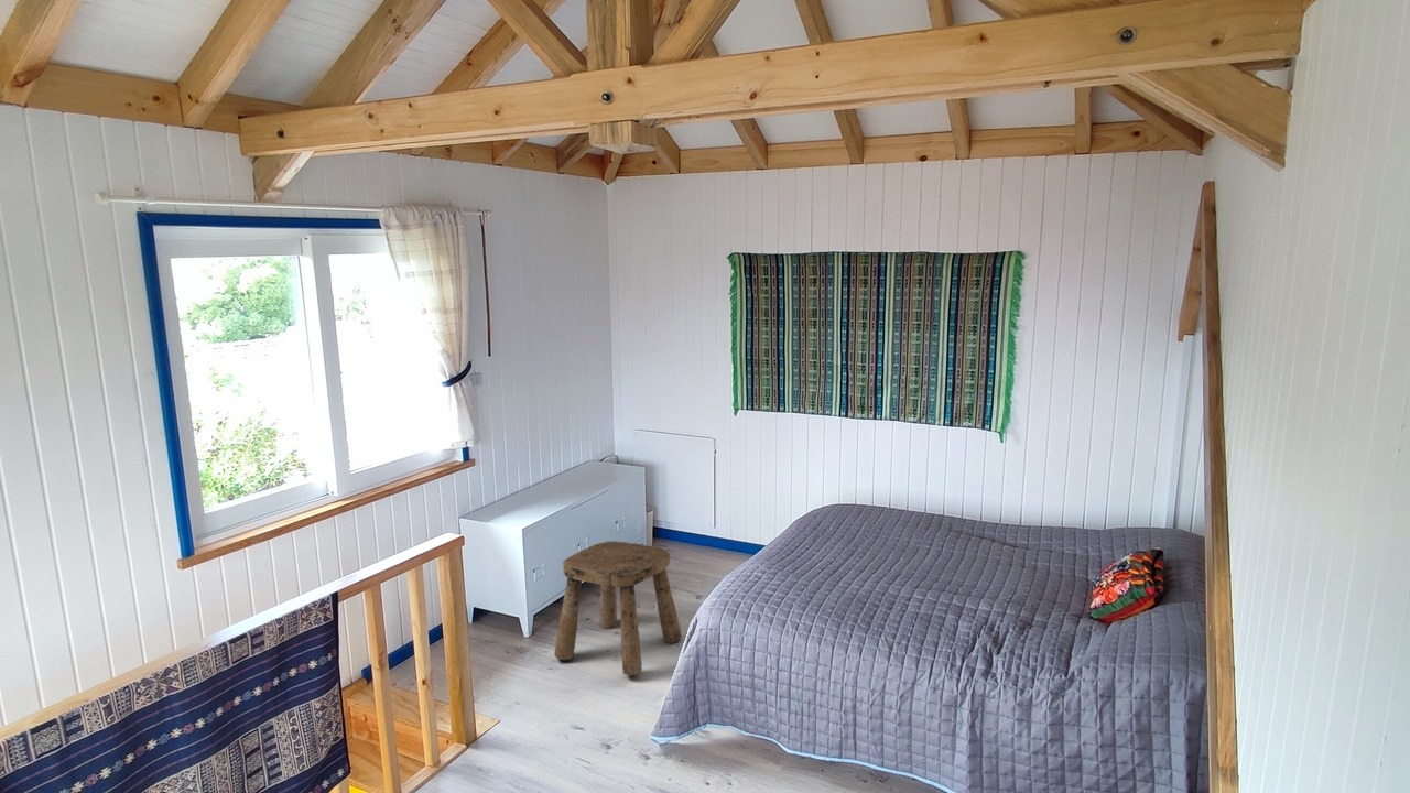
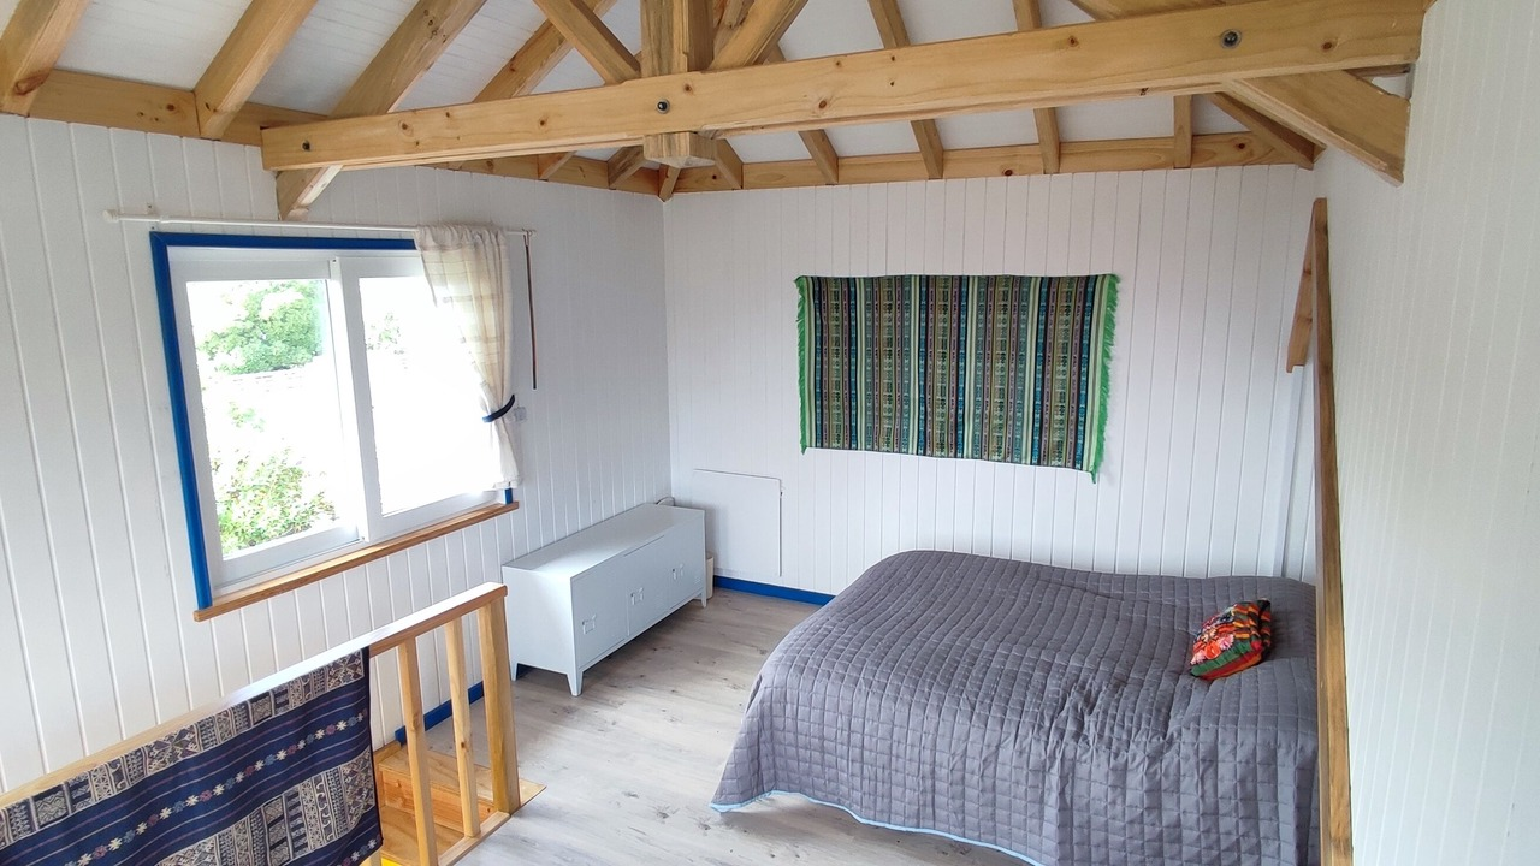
- stool (620, 602)
